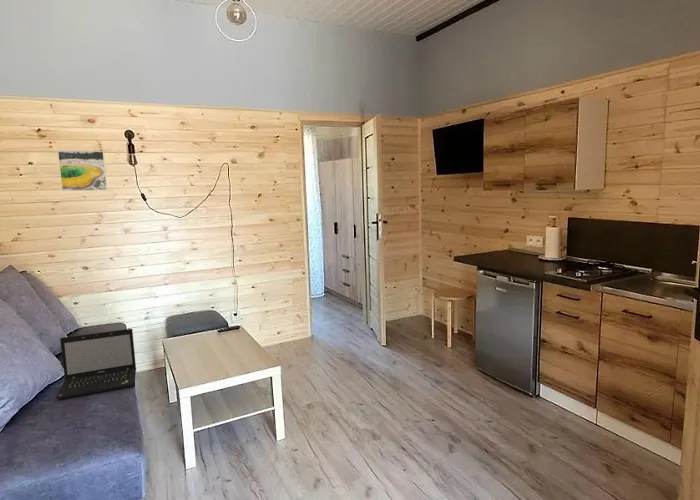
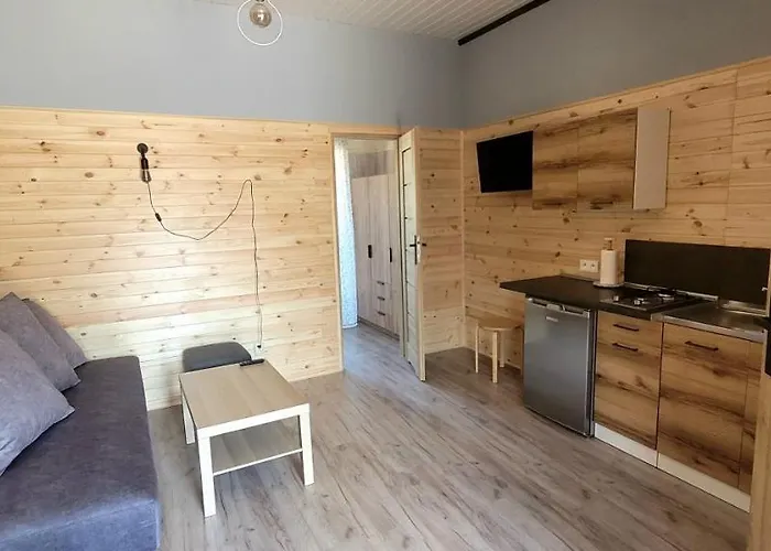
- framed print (83, 171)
- laptop (97, 362)
